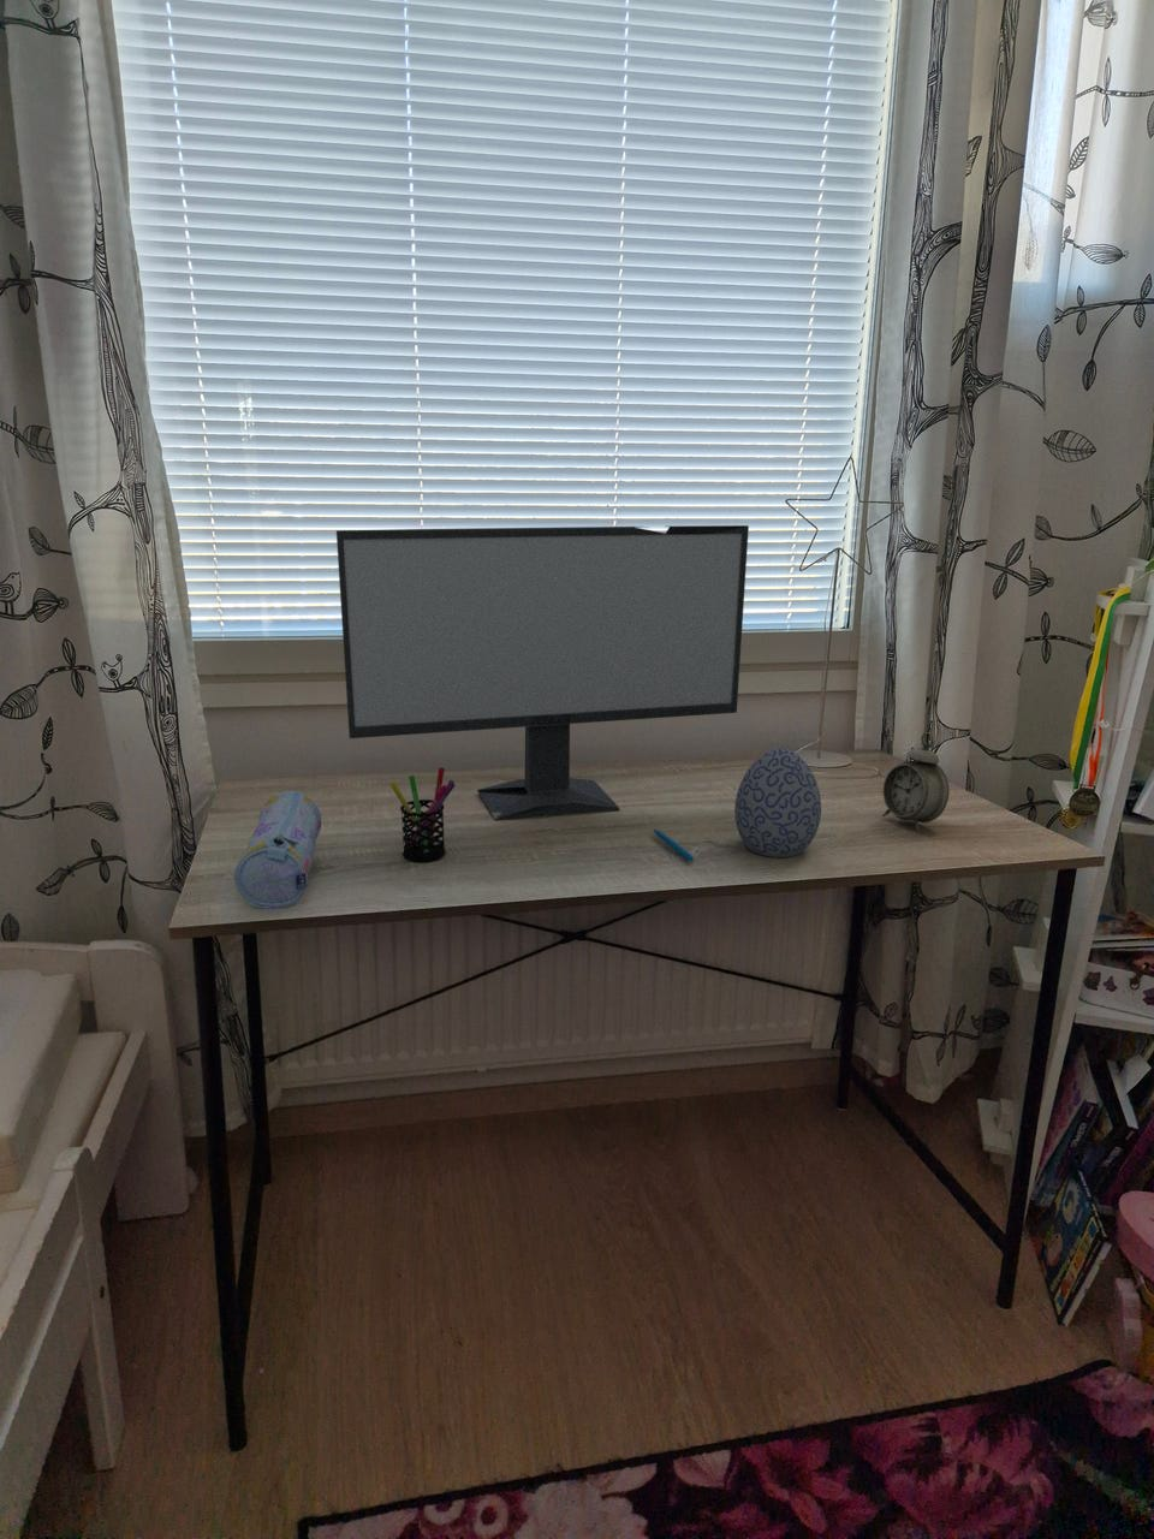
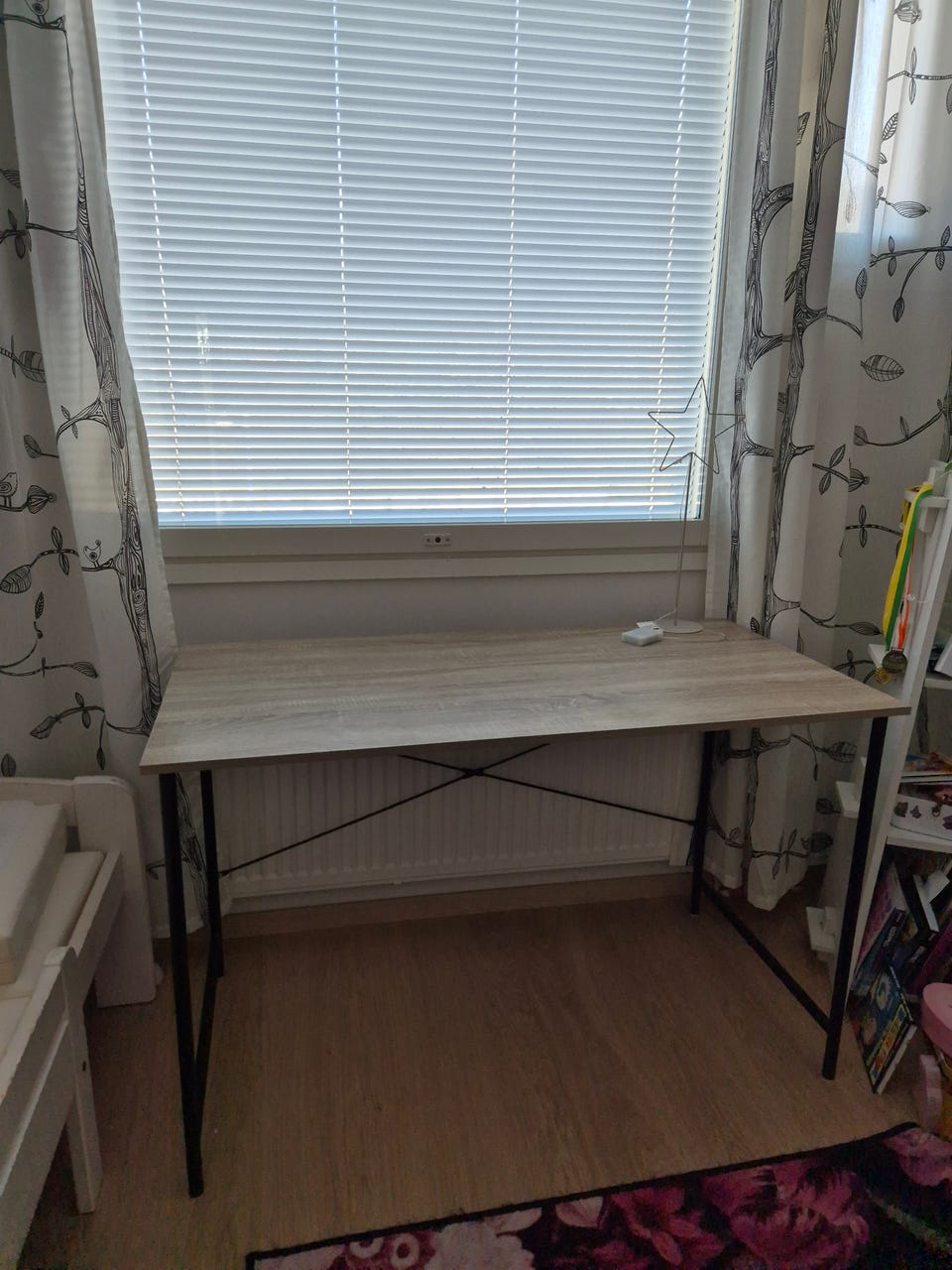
- pen (672, 845)
- computer monitor (549, 669)
- pen holder (423, 812)
- pencil case (280, 846)
- alarm clock (916, 778)
- decorative egg (778, 799)
